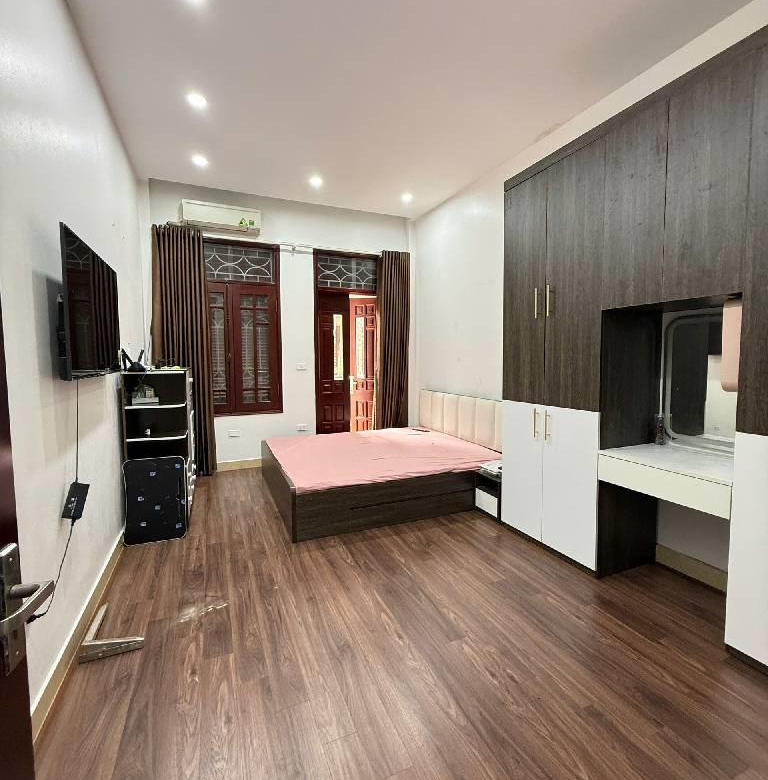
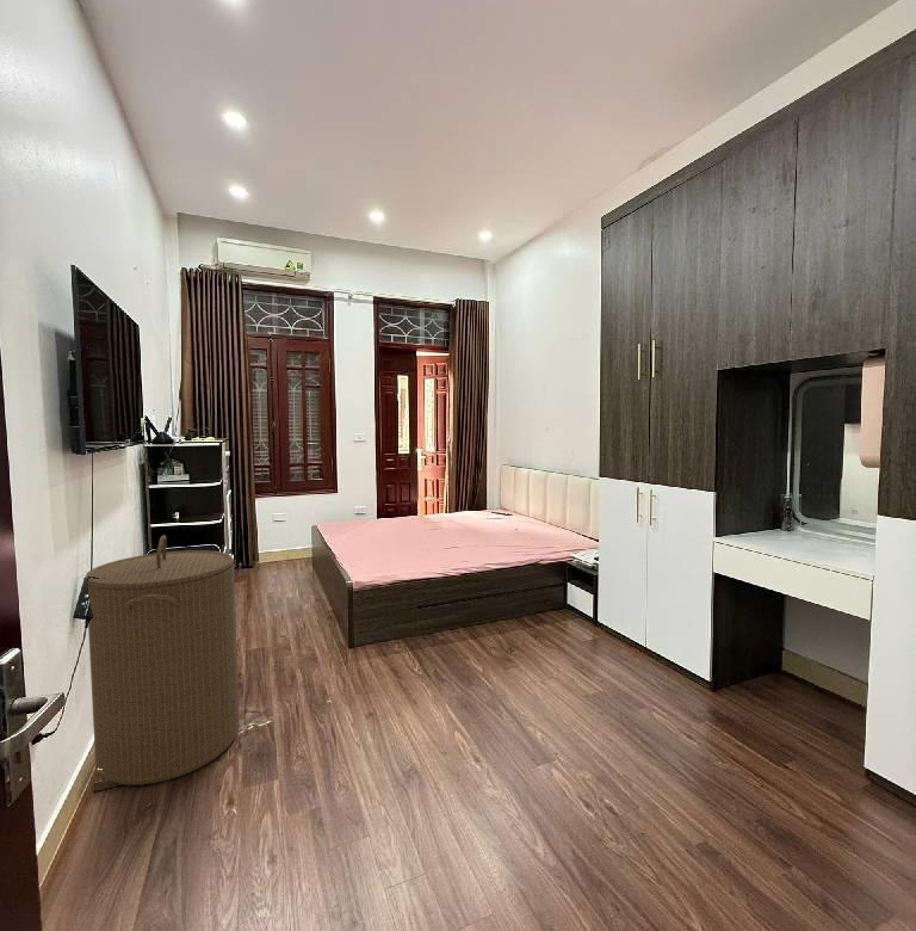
+ laundry hamper (167, 641)
